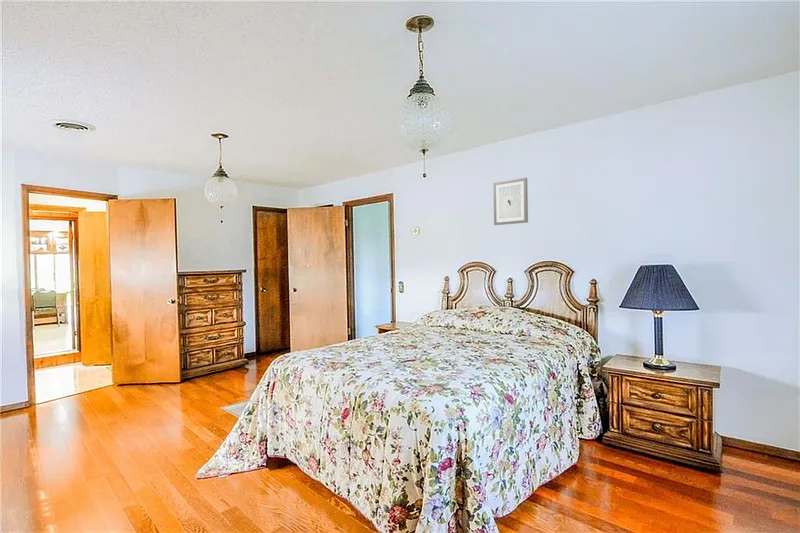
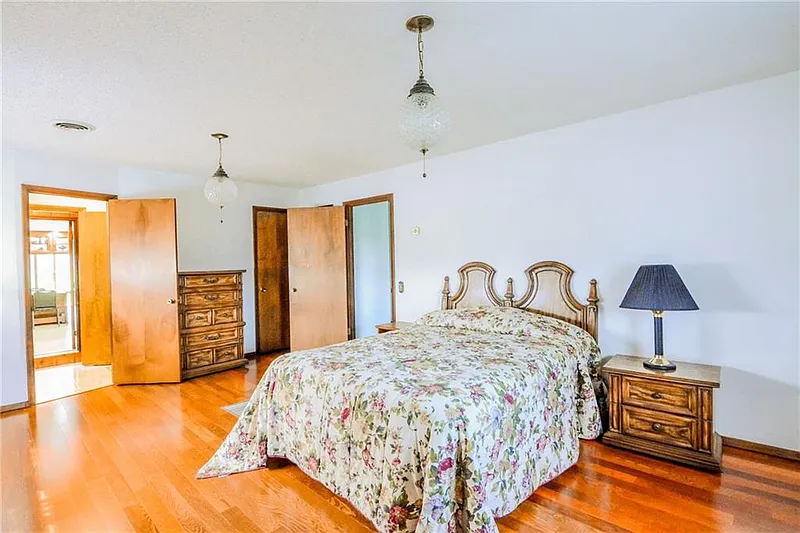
- wall art (510, 202)
